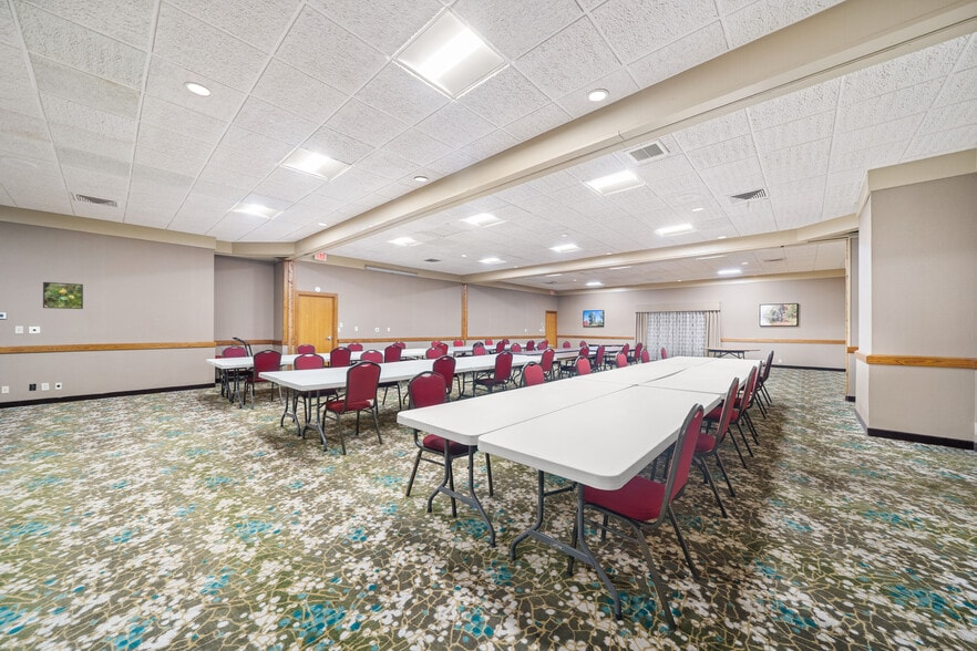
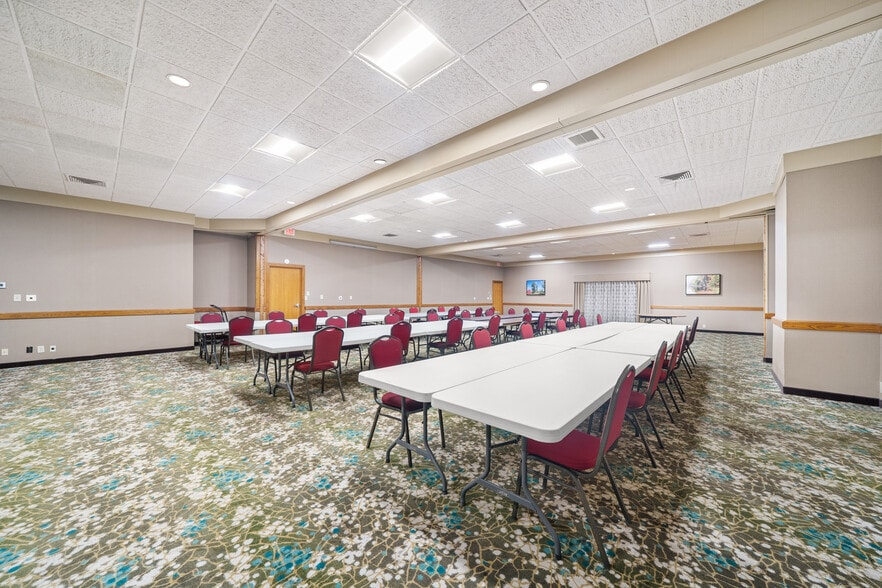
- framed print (63, 296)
